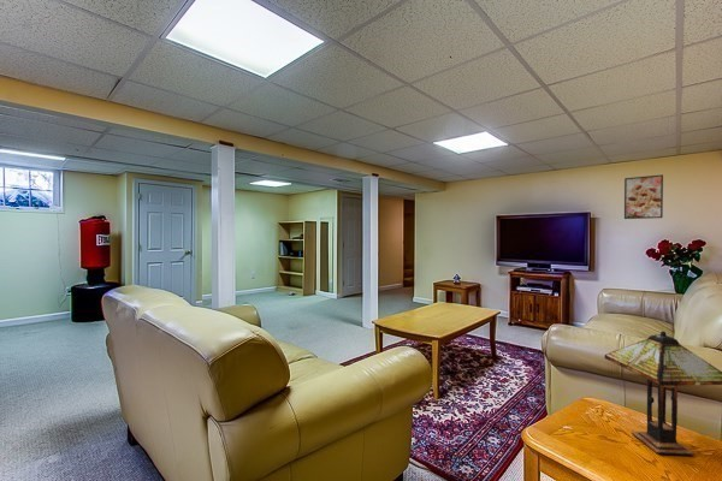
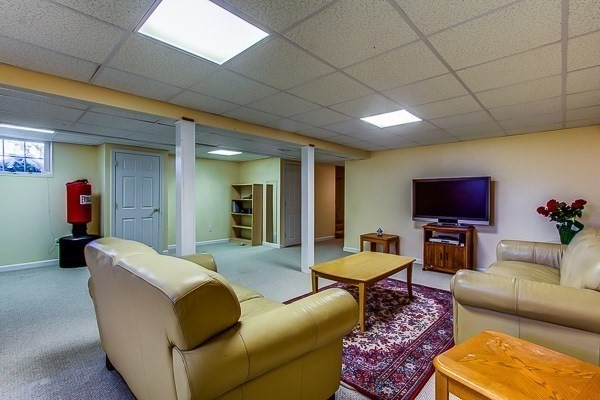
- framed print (643, 197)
- table lamp (663, 388)
